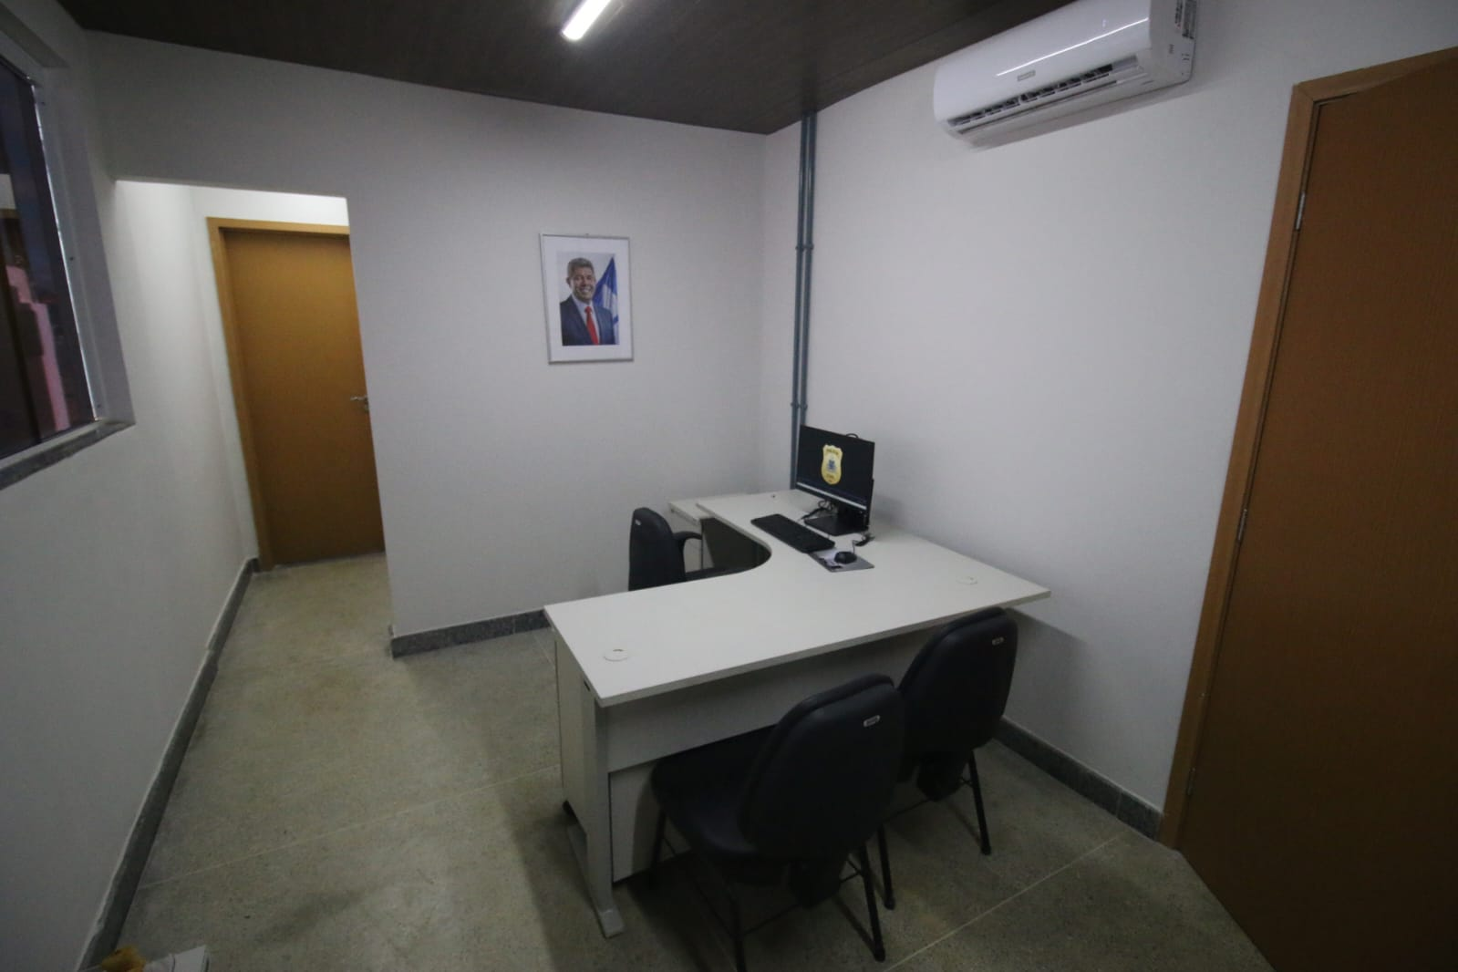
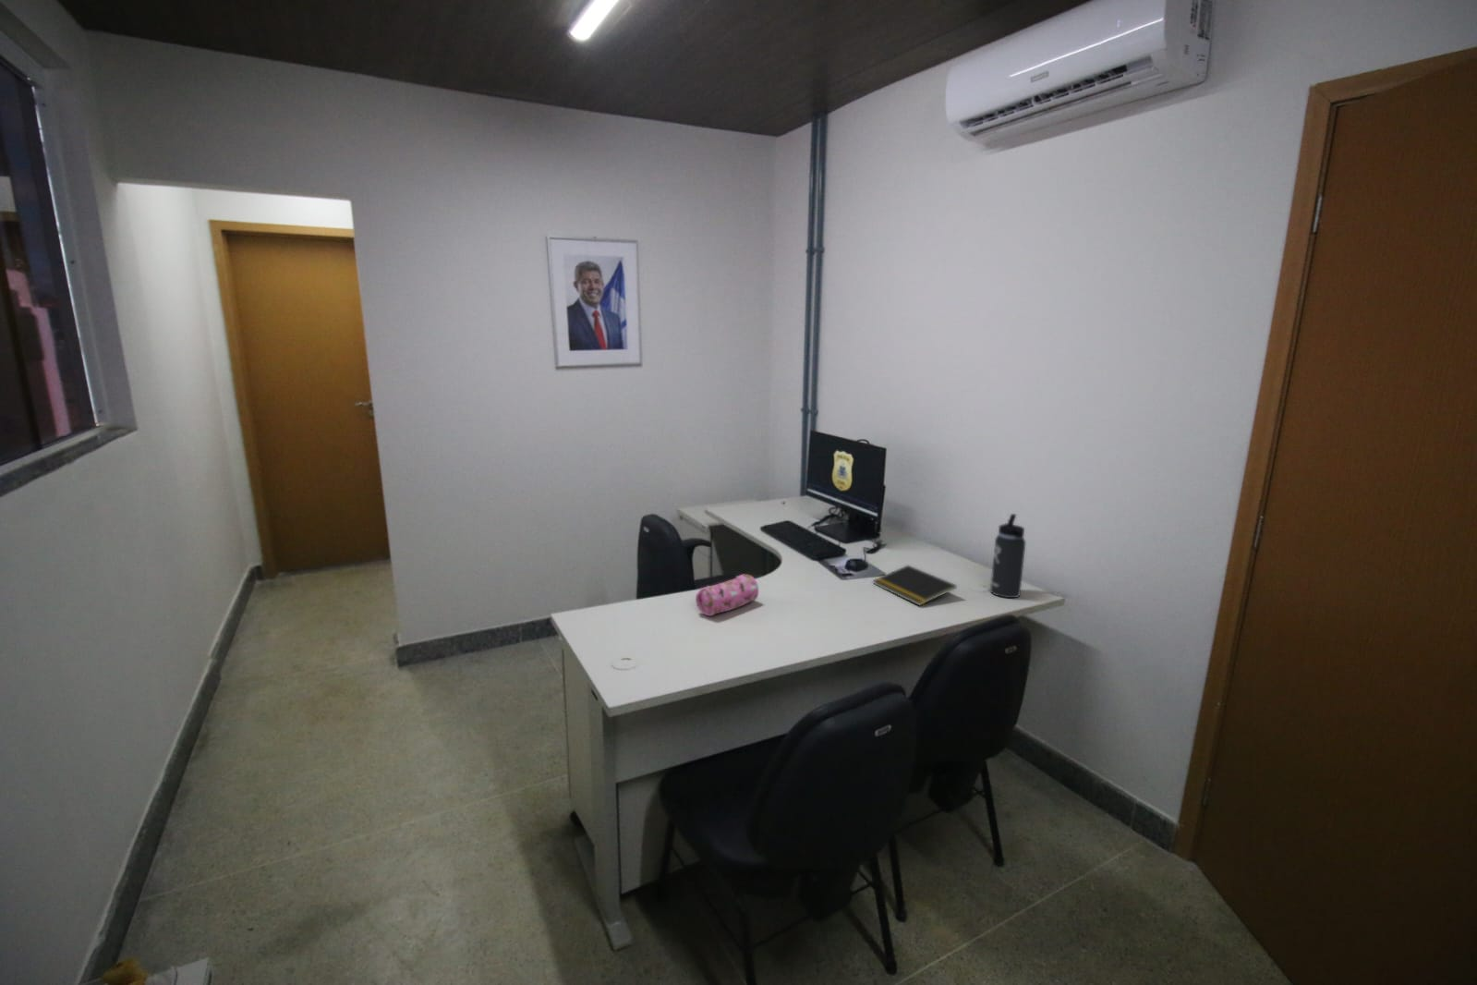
+ pencil case (726, 594)
+ thermos bottle (1010, 554)
+ notepad (913, 584)
